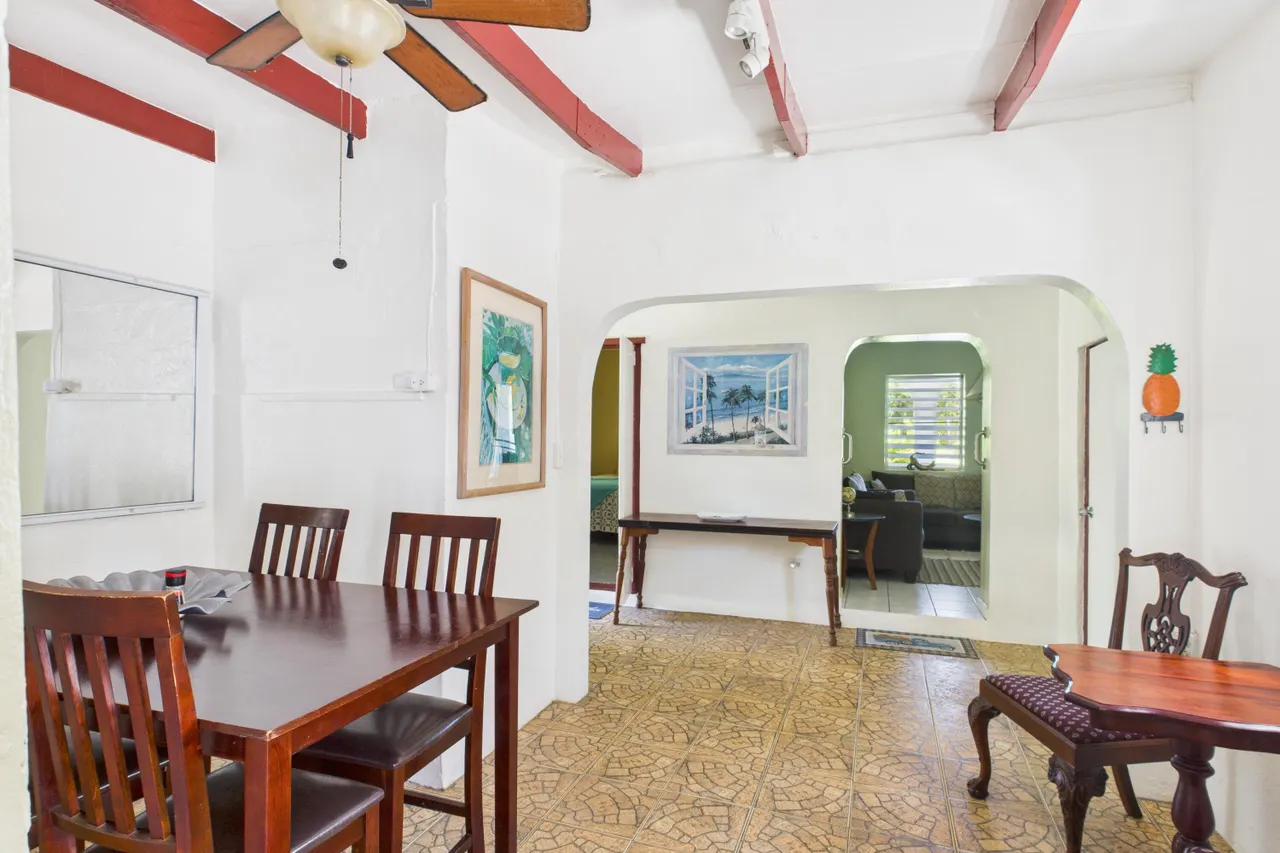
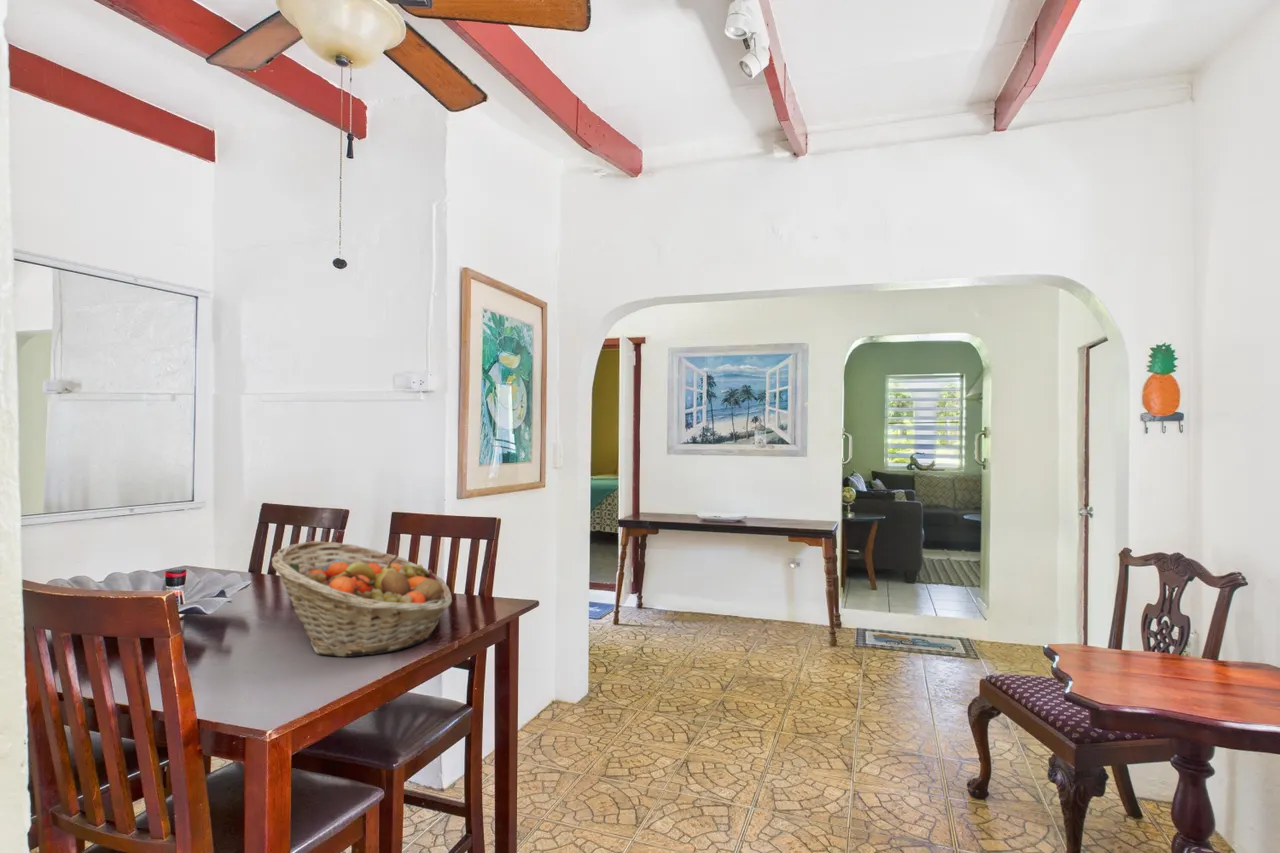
+ fruit basket (366, 590)
